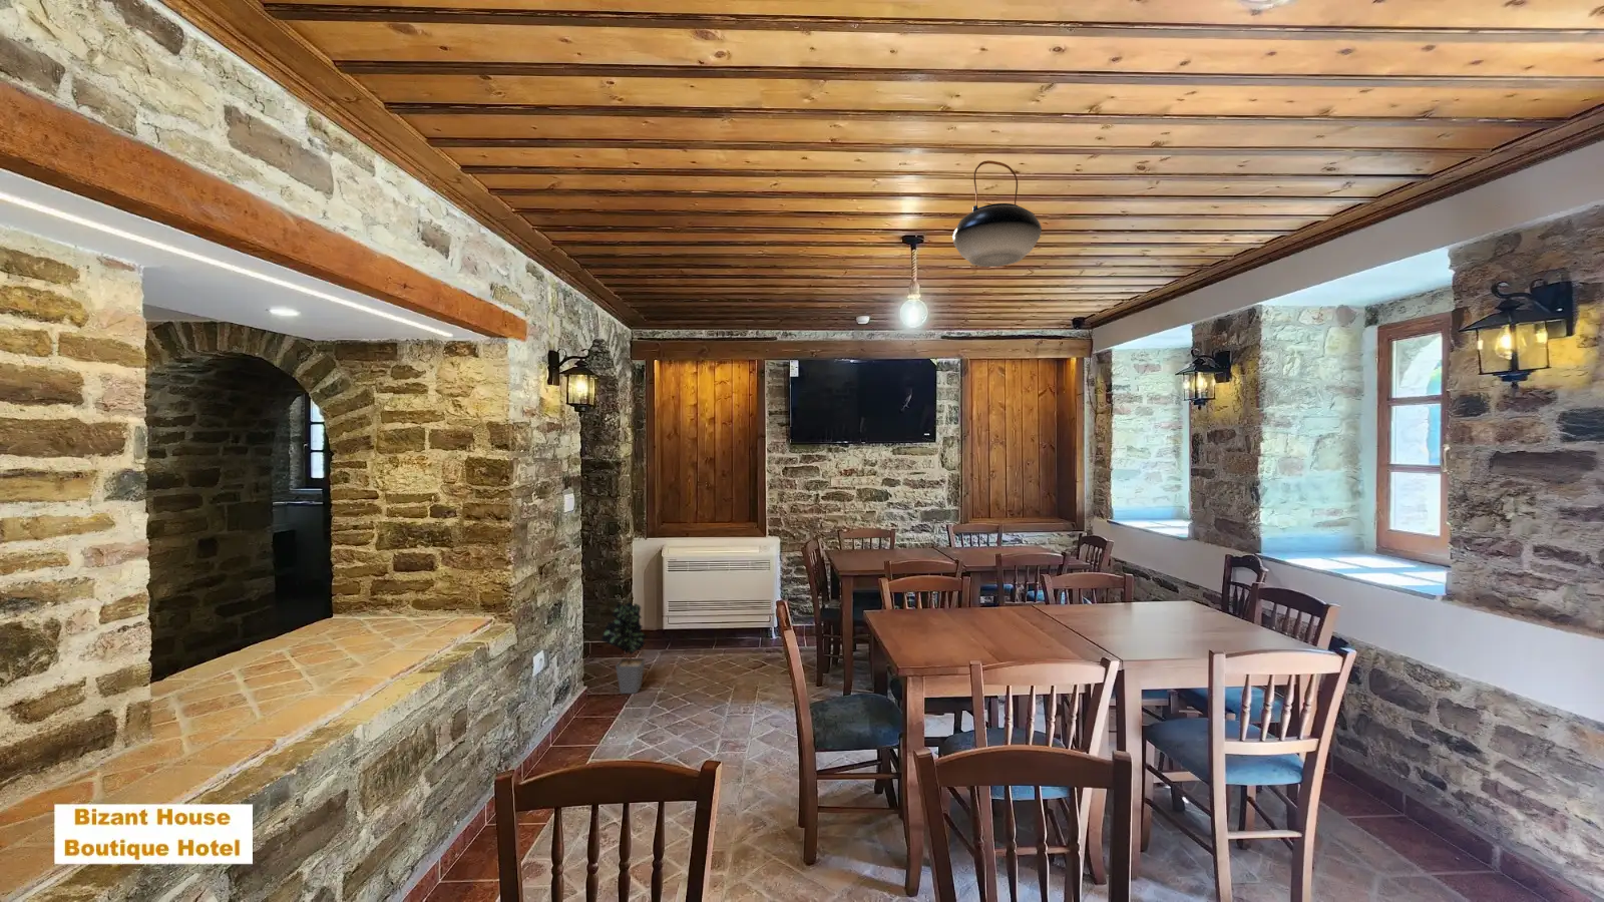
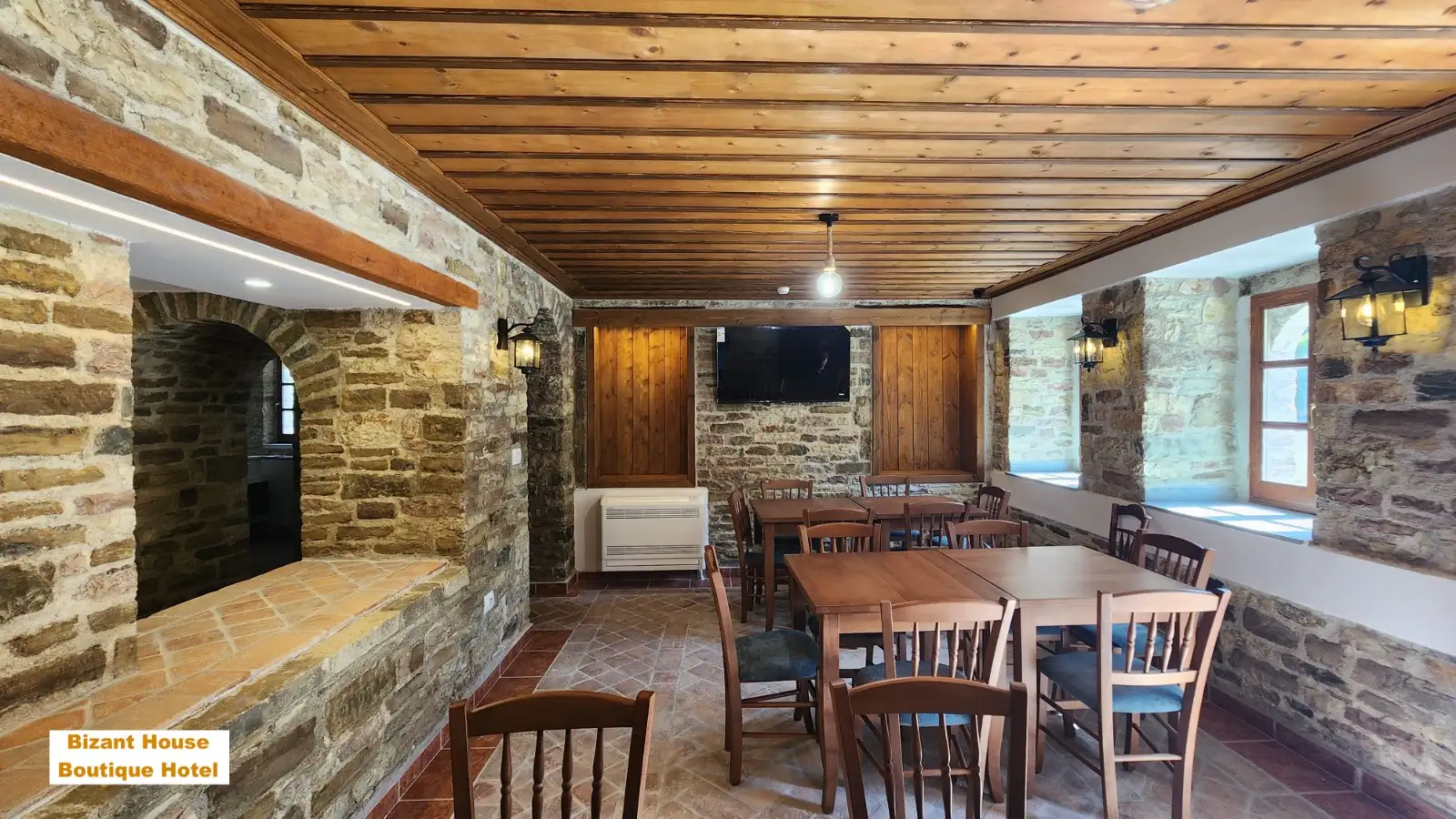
- potted plant (626, 645)
- pendant light (996, 210)
